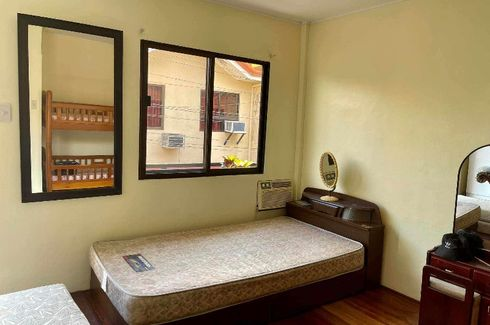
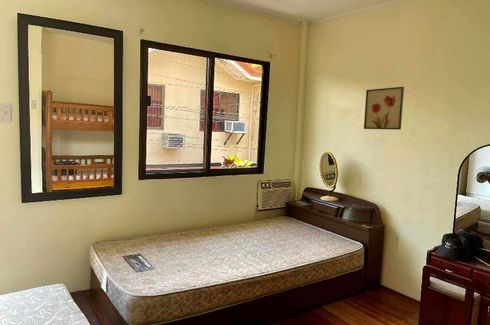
+ wall art (383, 109)
